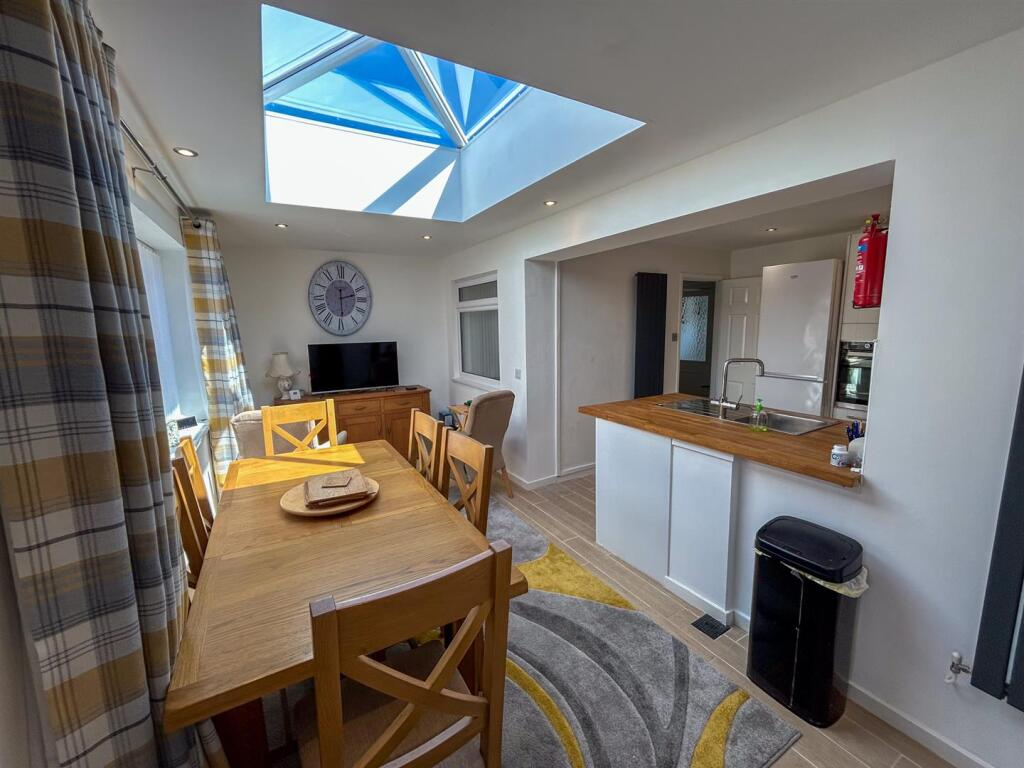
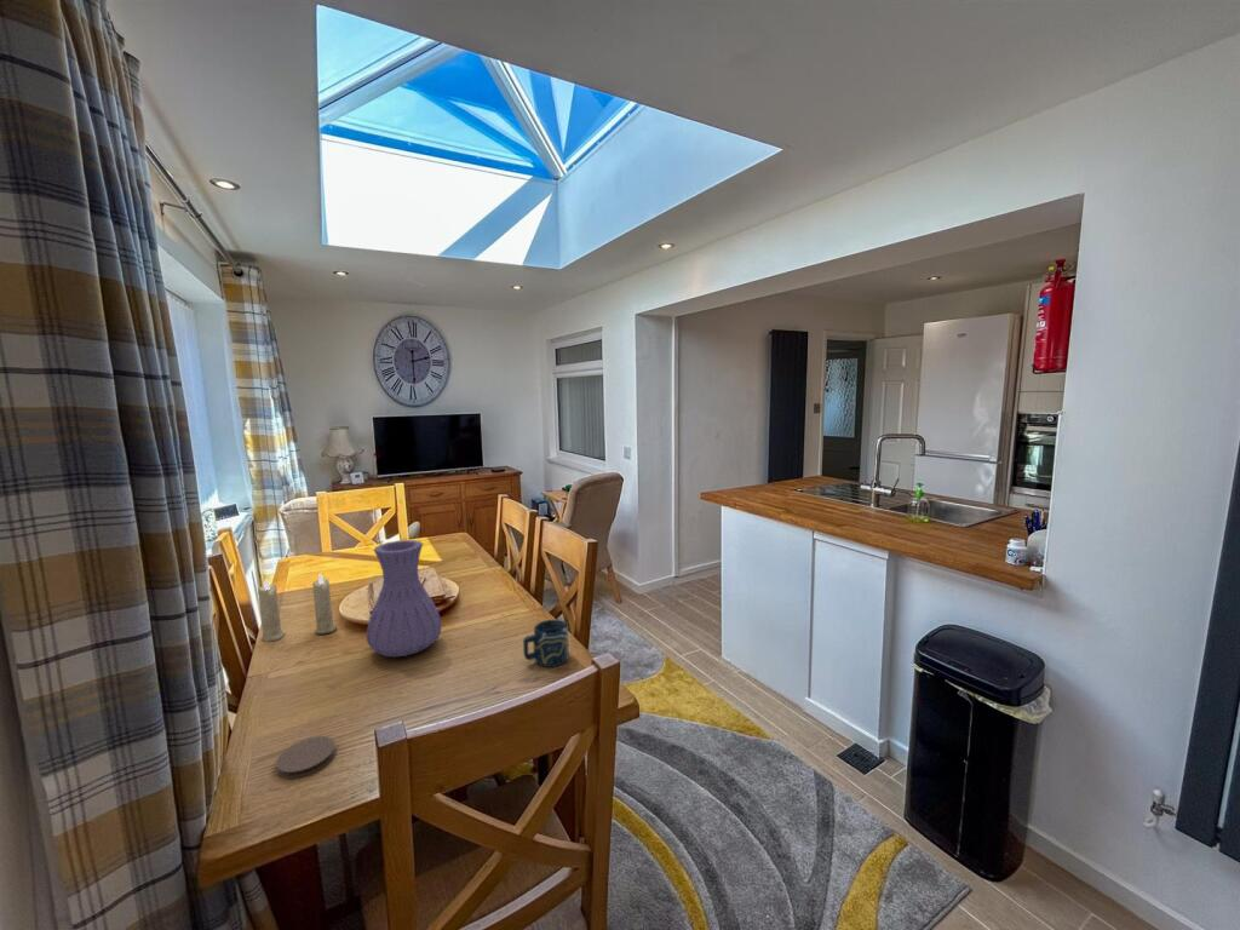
+ candle (314, 599)
+ coaster (306, 756)
+ vase (402, 597)
+ cup (545, 643)
